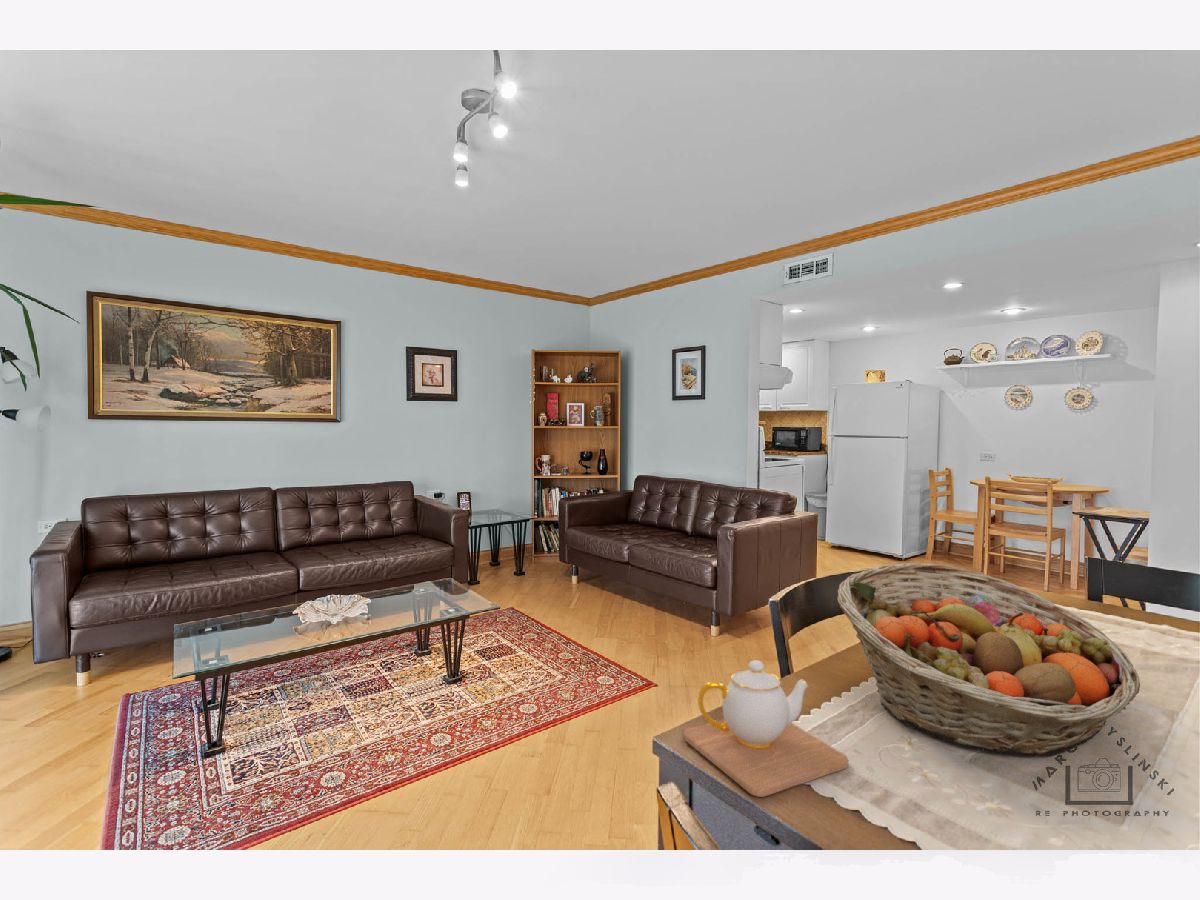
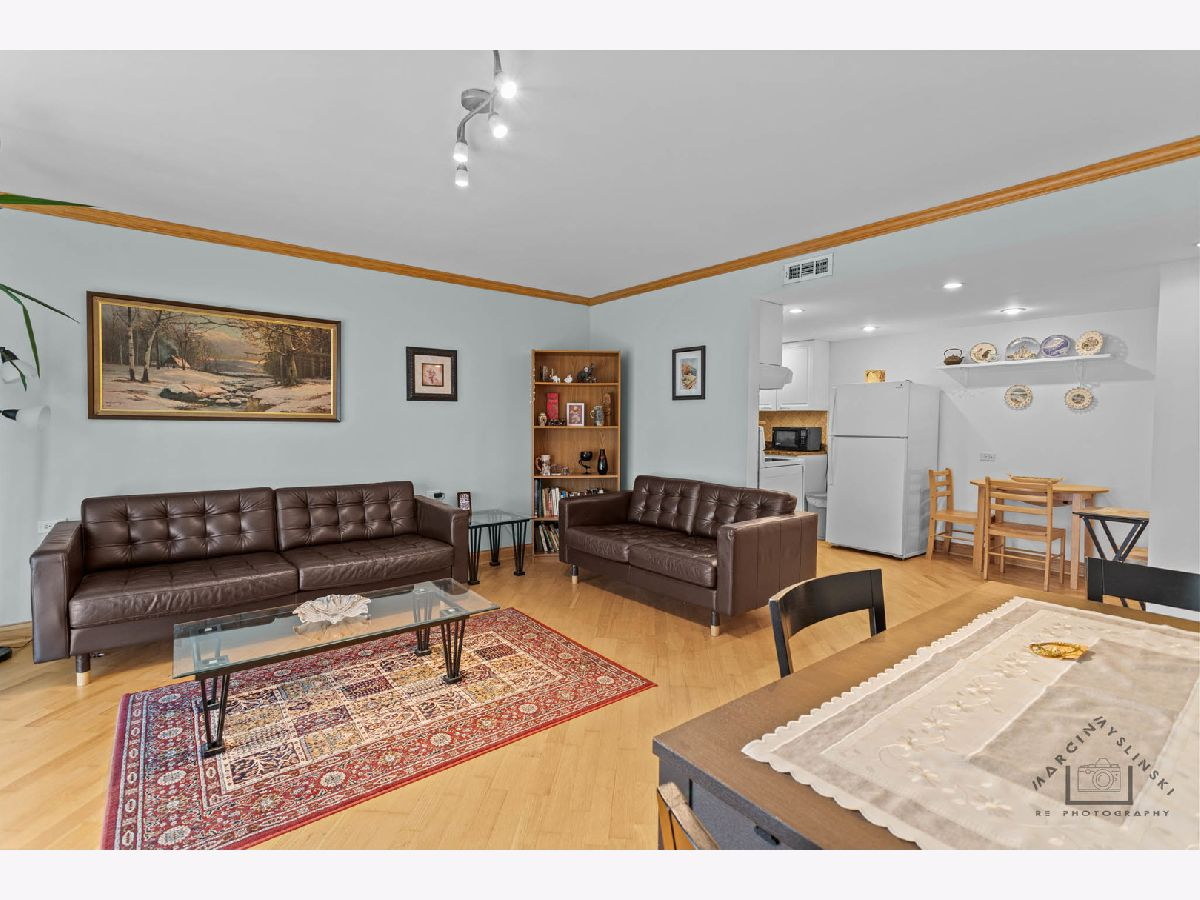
- fruit basket (976, 646)
- teapot (763, 708)
